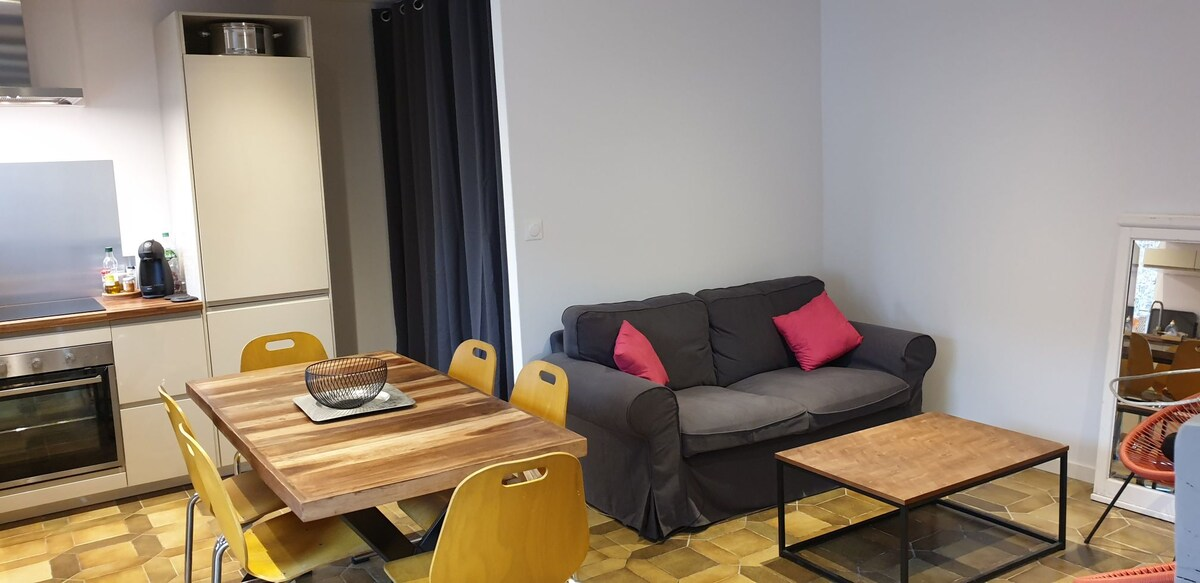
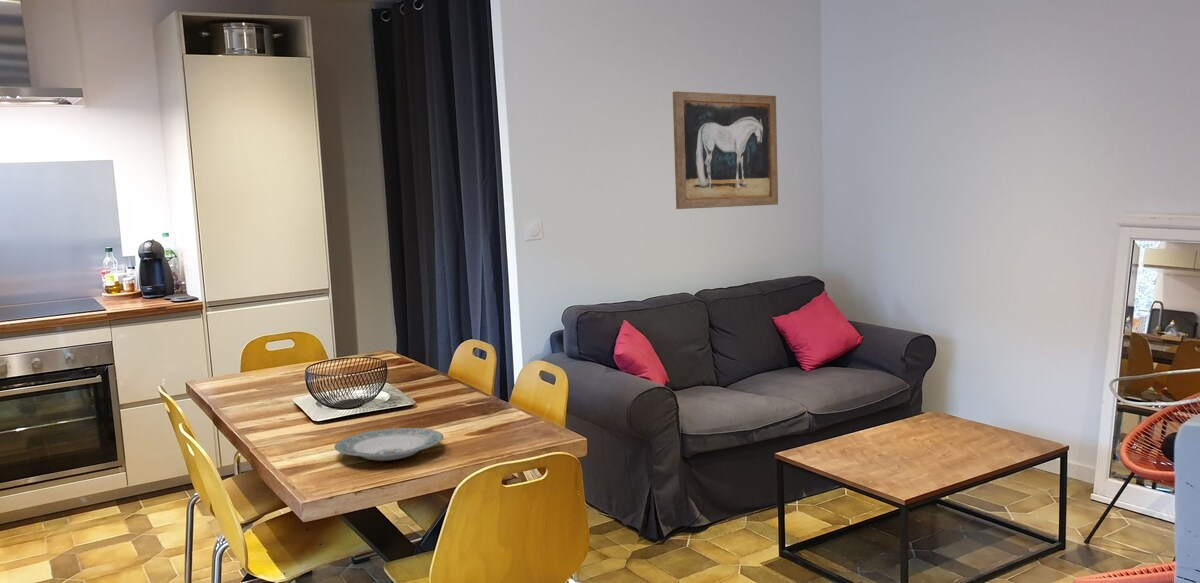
+ wall art (727, 150)
+ plate (390, 447)
